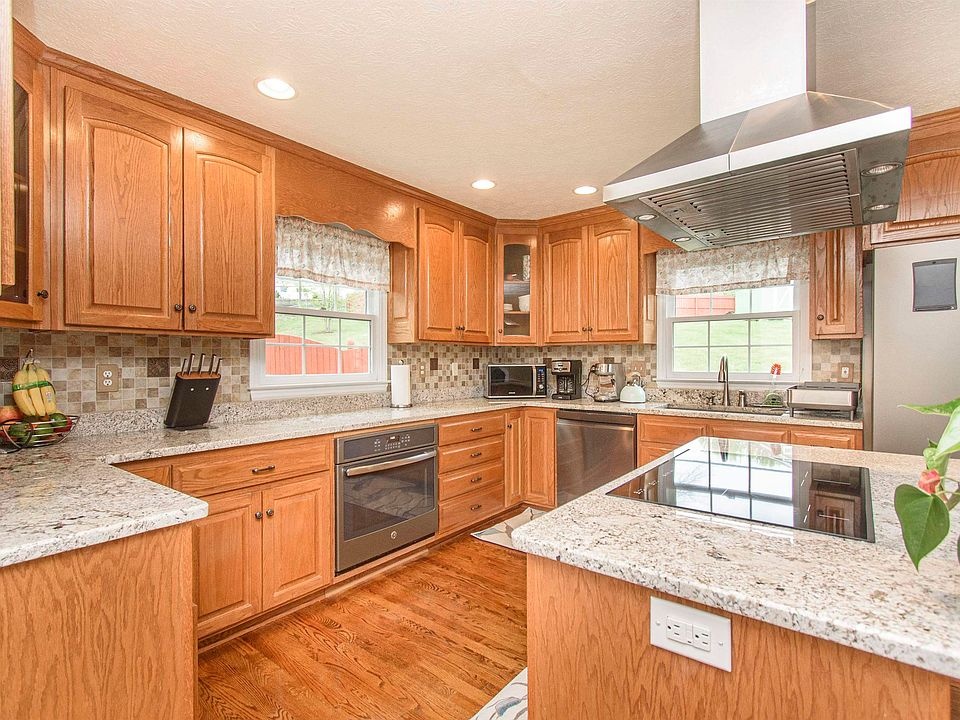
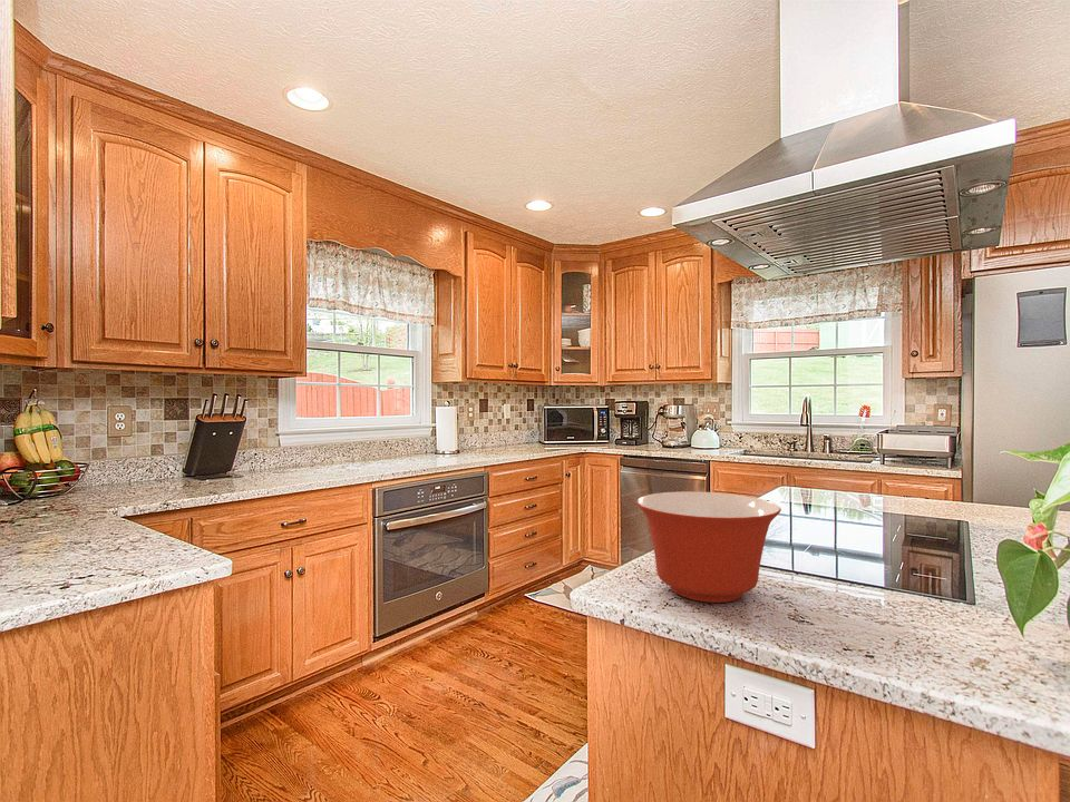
+ mixing bowl (706, 546)
